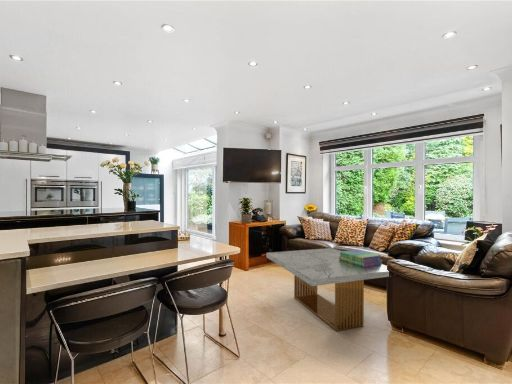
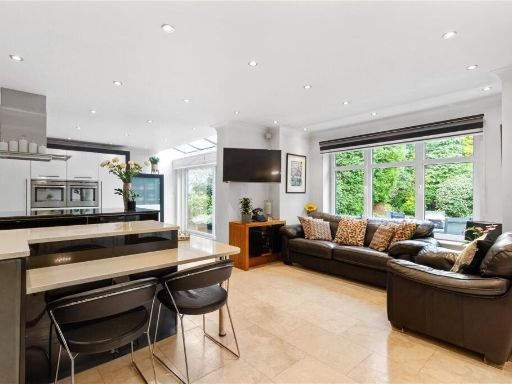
- stack of books (359, 257)
- coffee table (324, 284)
